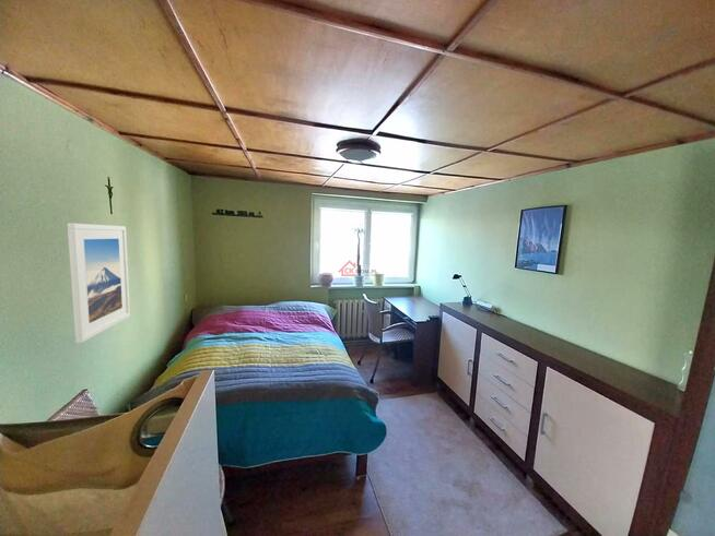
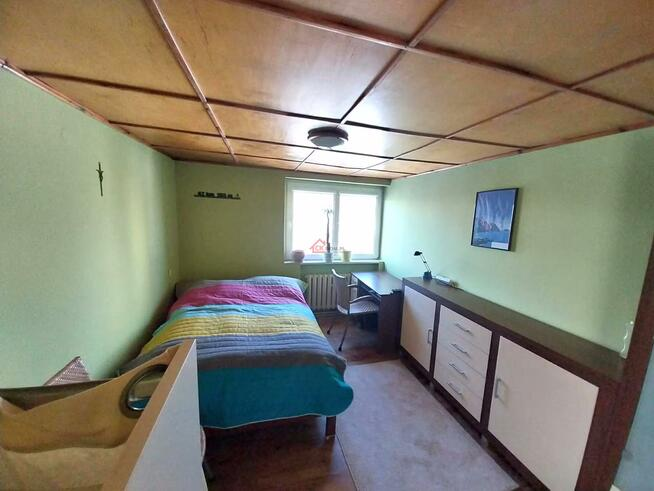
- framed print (104, 277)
